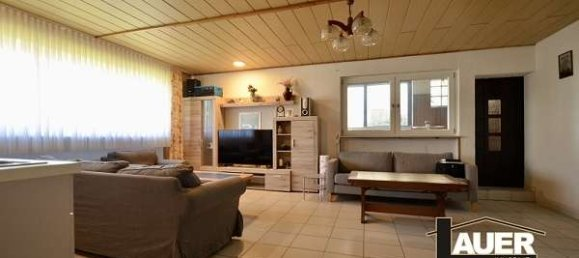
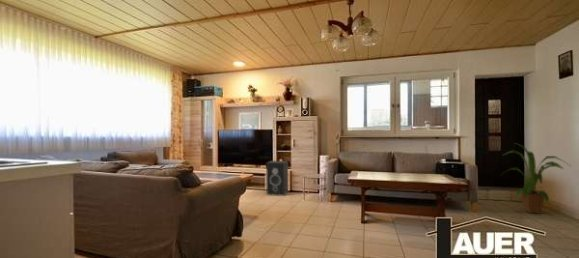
+ speaker (277, 177)
+ house plant (534, 179)
